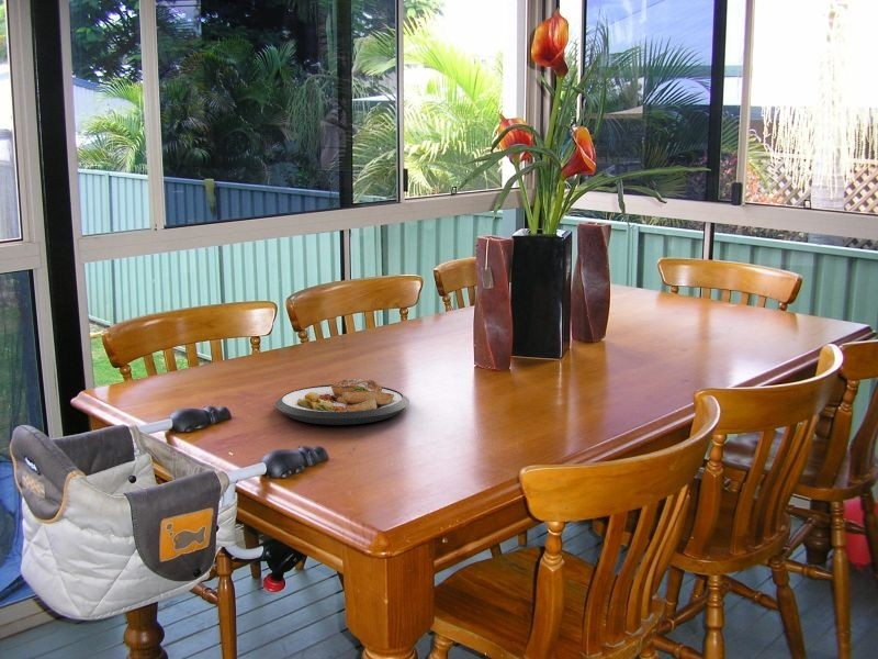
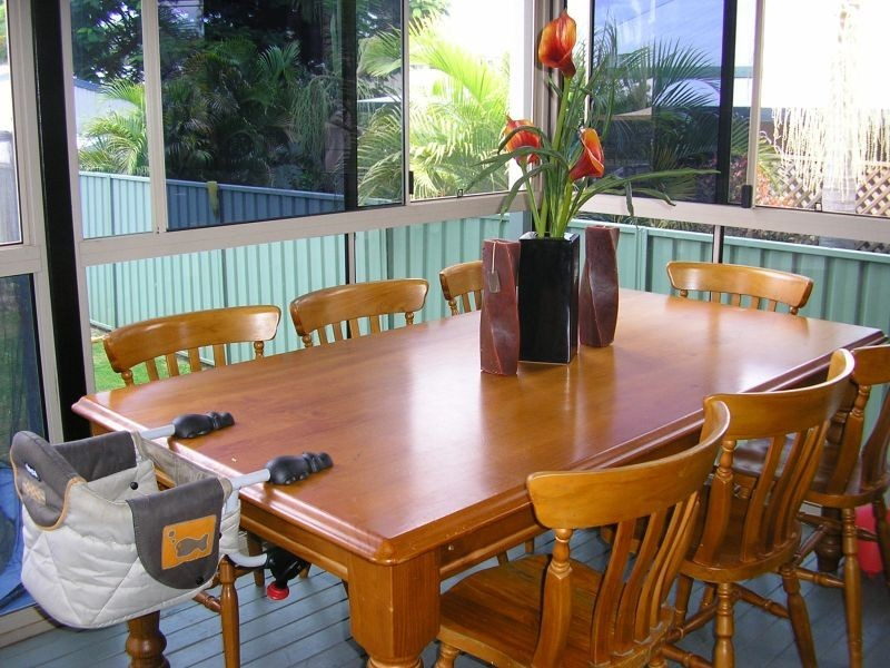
- plate (342, 398)
